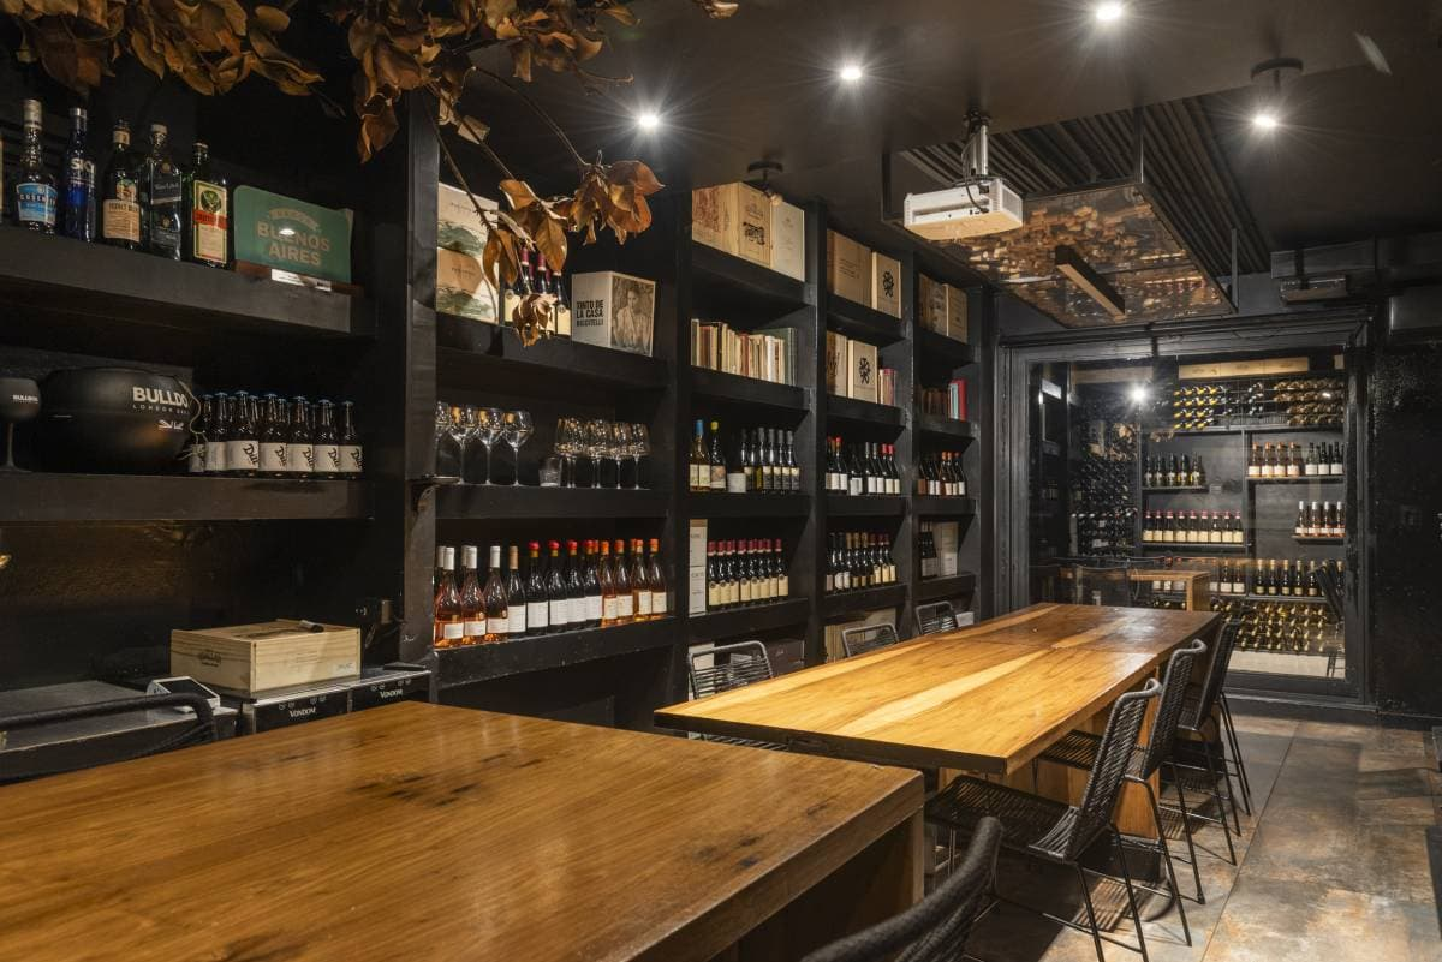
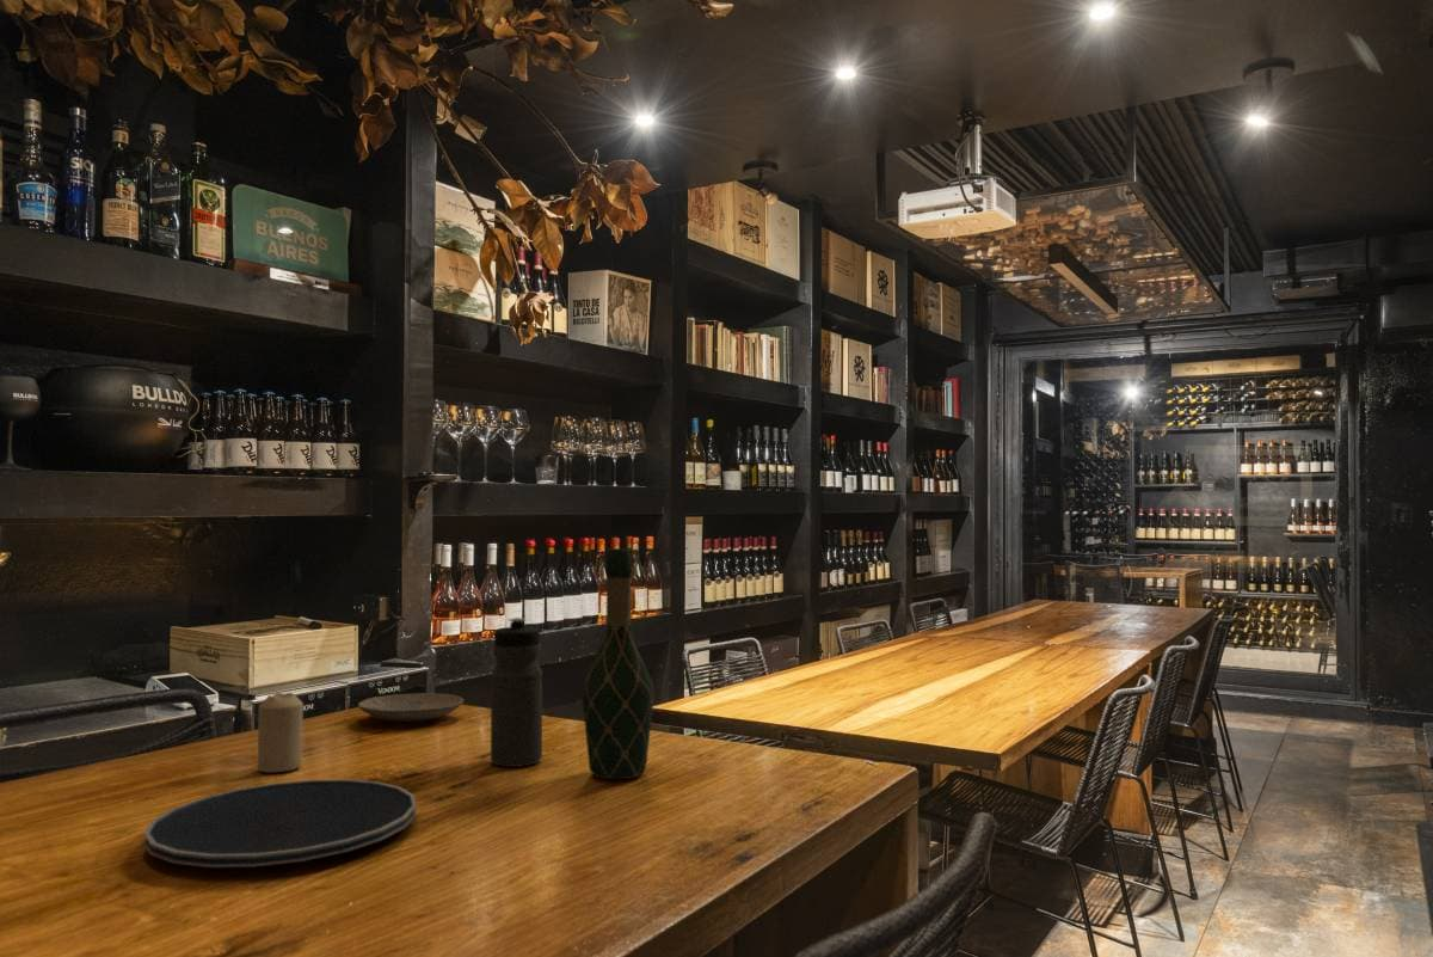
+ water bottle (516, 688)
+ wine bottle (617, 661)
+ plate (287, 822)
+ plate (411, 708)
+ candle (279, 730)
